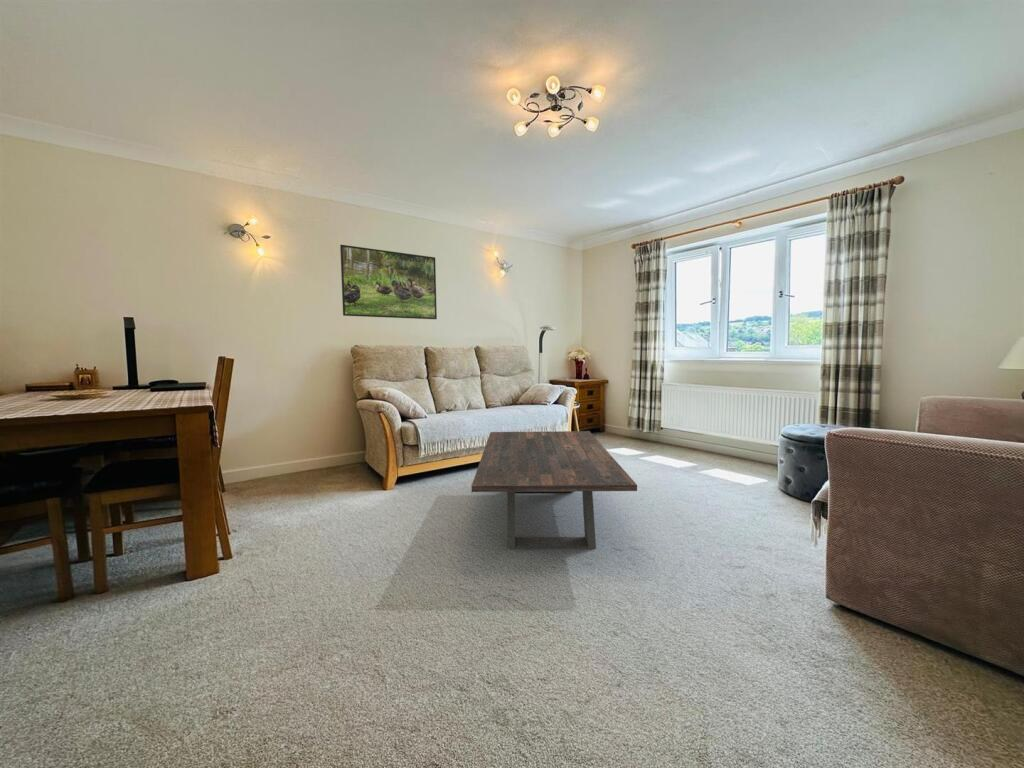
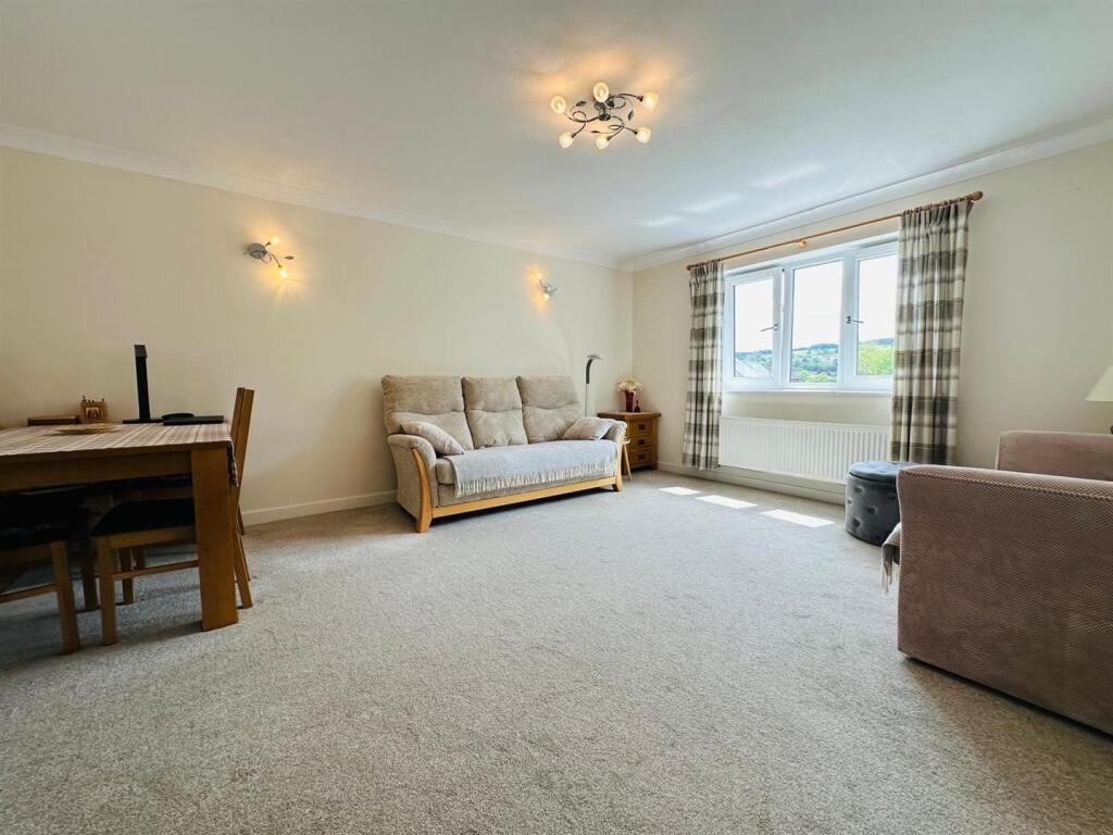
- coffee table (545, 481)
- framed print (391, 284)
